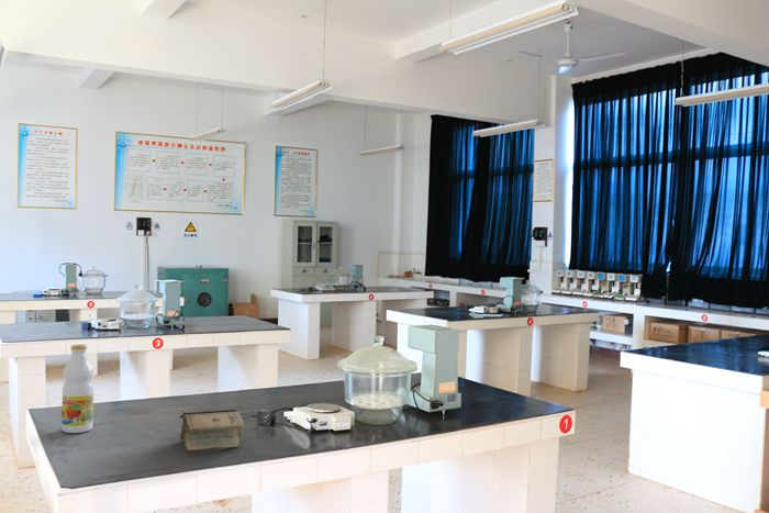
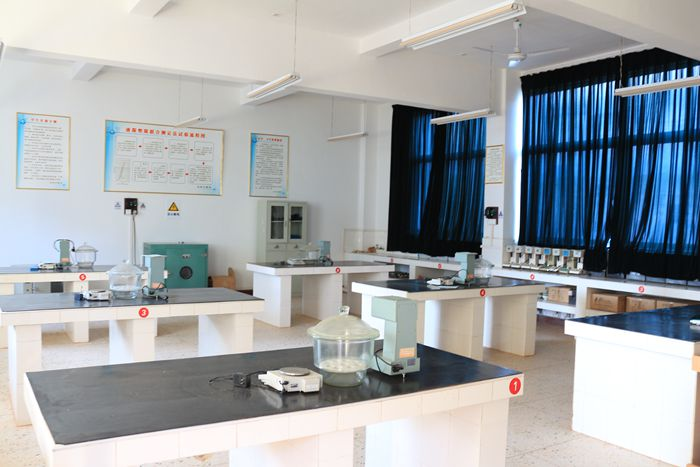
- beverage bottle (78, 387)
- book (210, 426)
